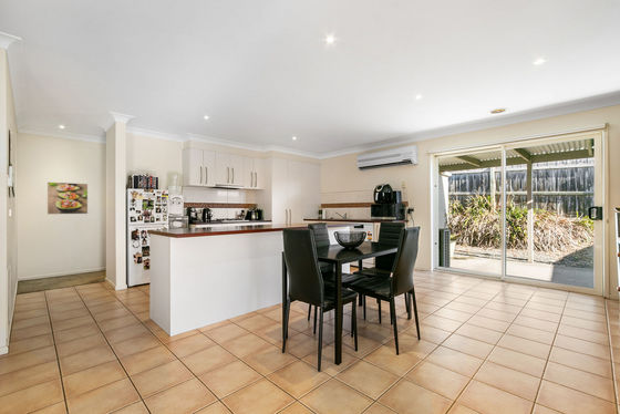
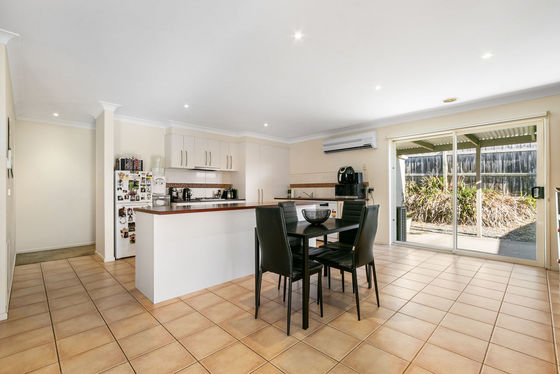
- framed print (68, 198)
